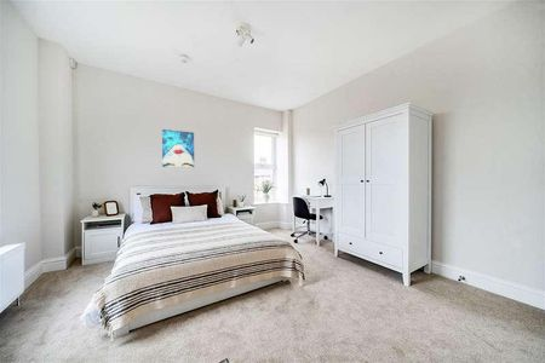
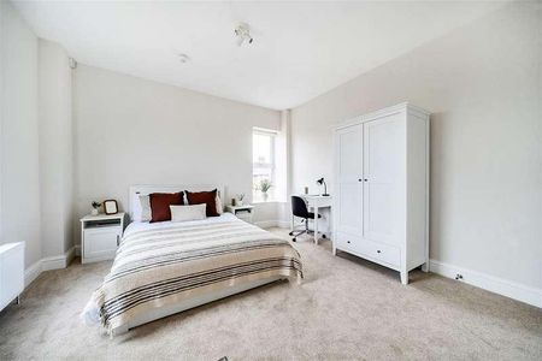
- wall art (178, 149)
